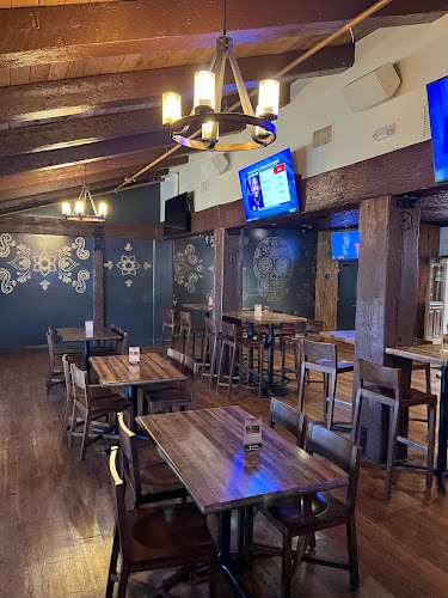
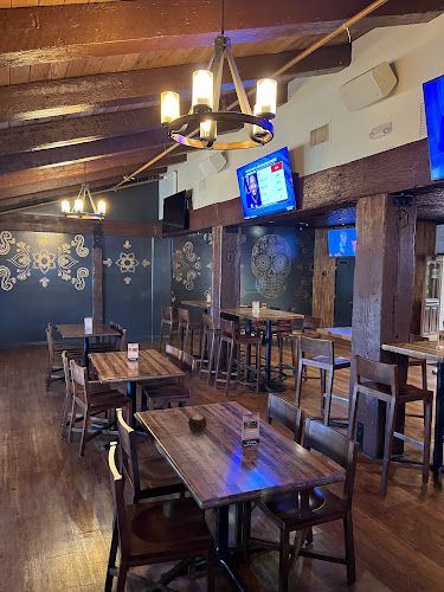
+ candle (197, 423)
